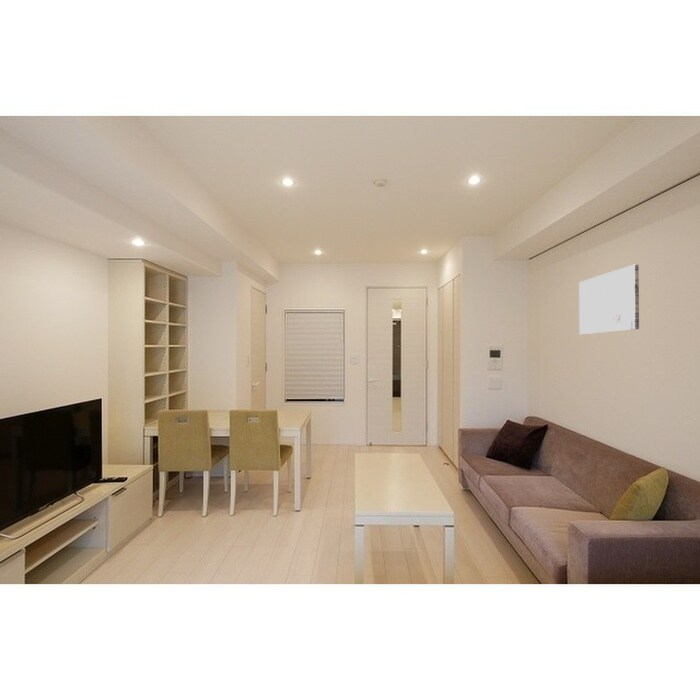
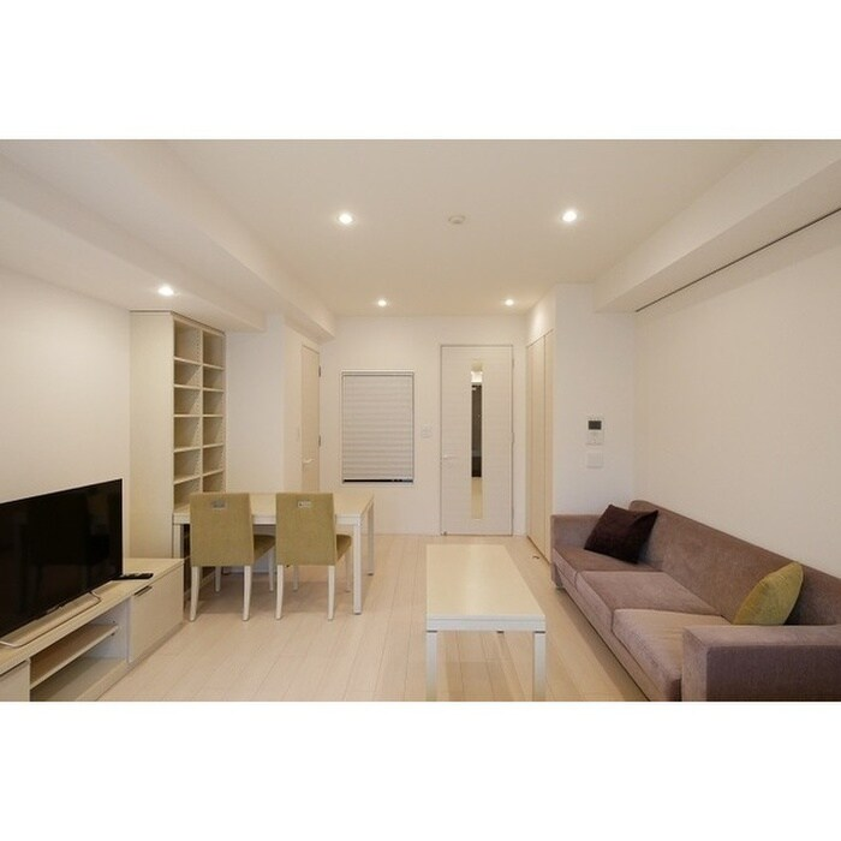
- wall art (605, 303)
